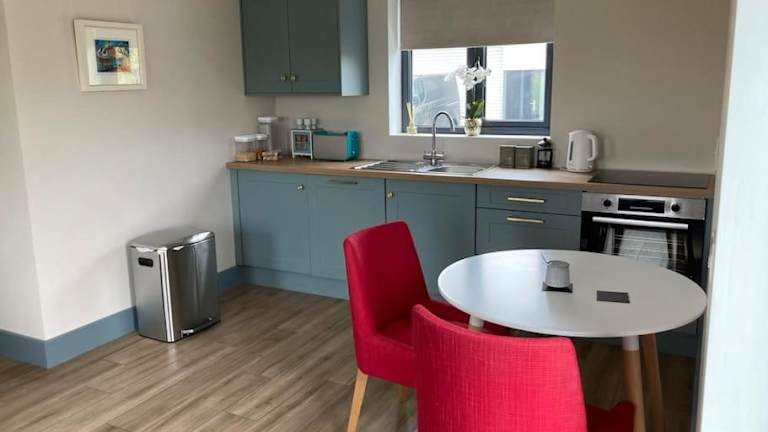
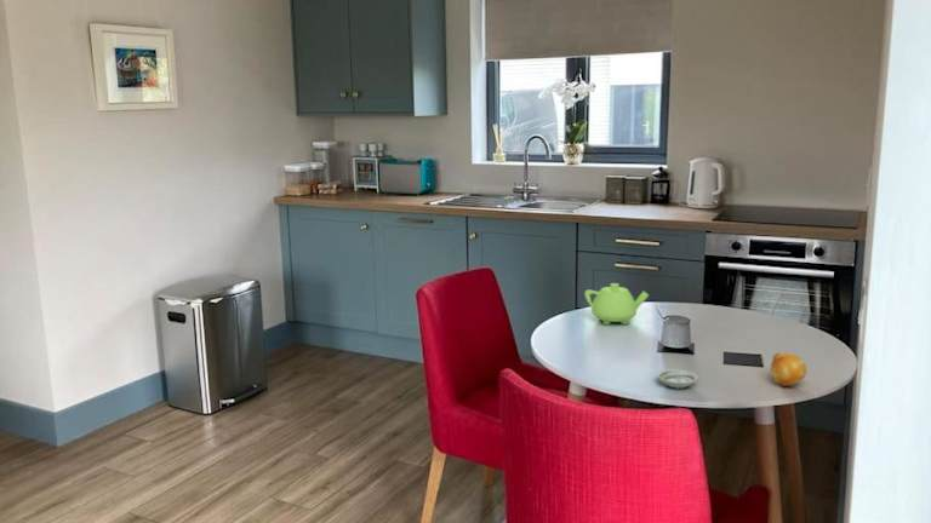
+ teapot (616, 301)
+ fruit (788, 369)
+ saucer (676, 380)
